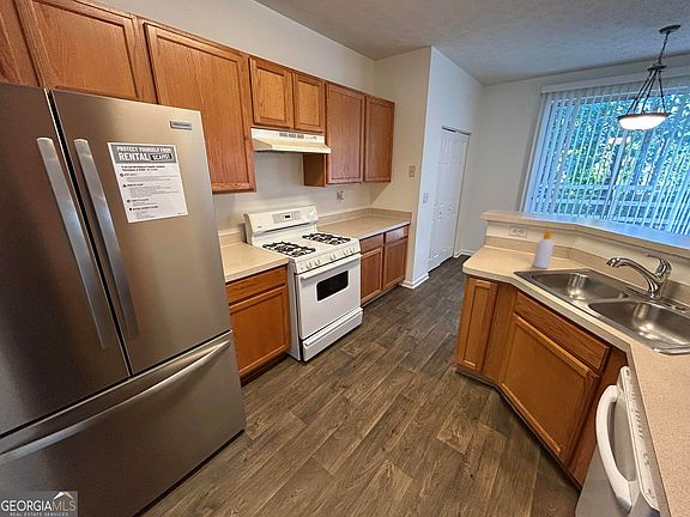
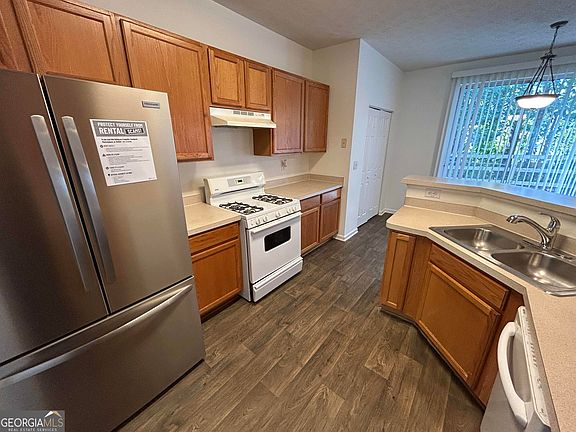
- soap bottle (544, 248)
